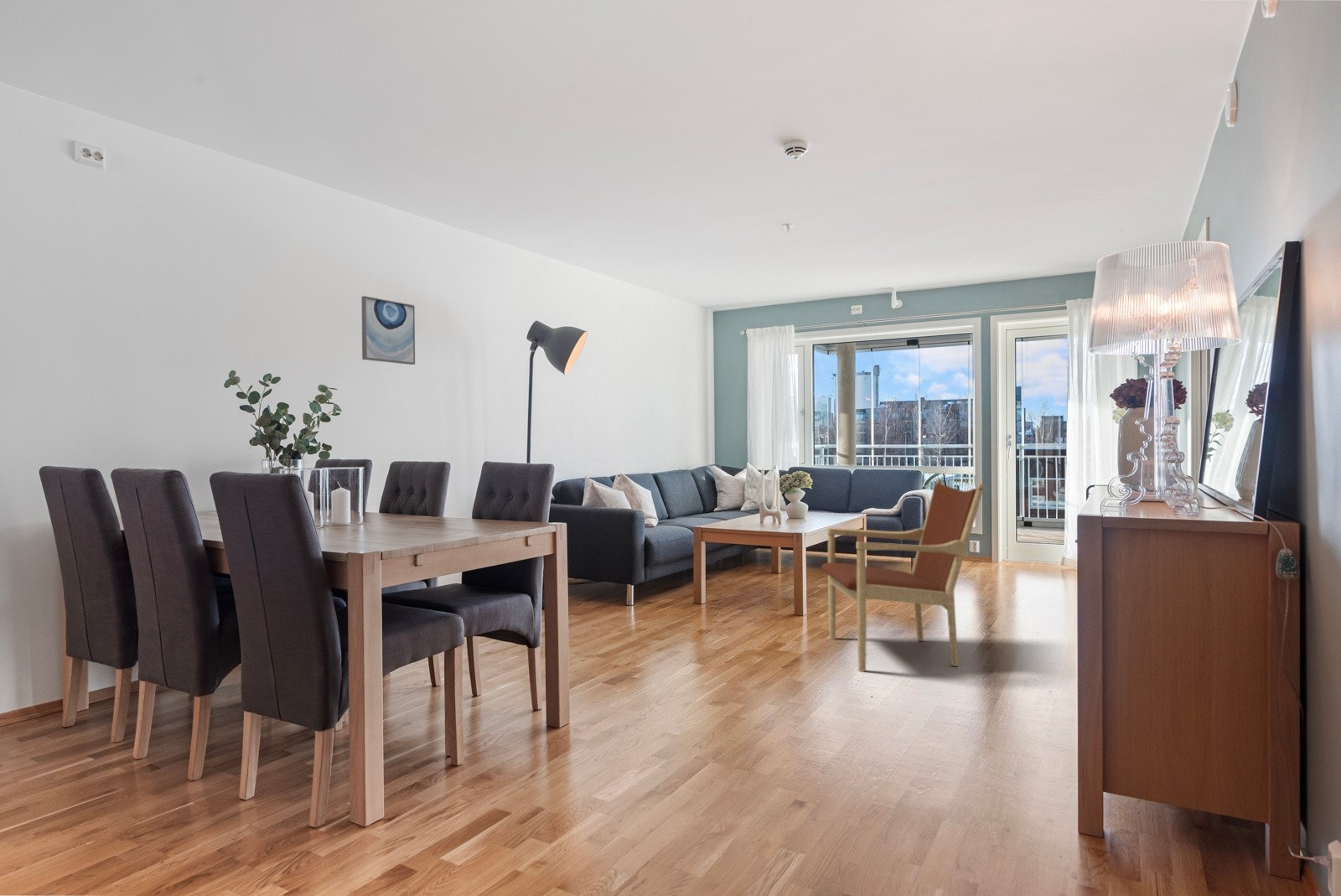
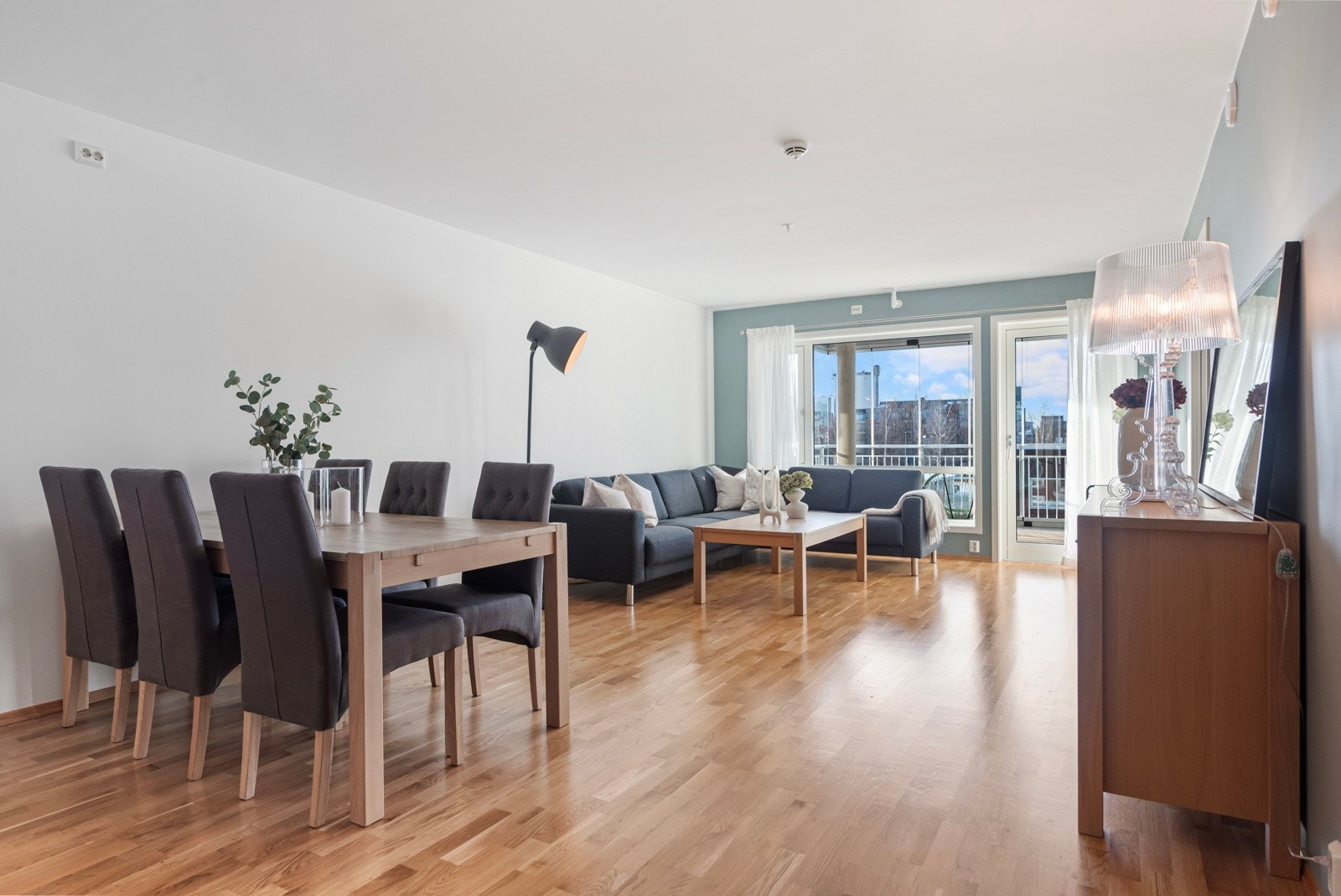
- armchair (900, 571)
- wall art (389, 331)
